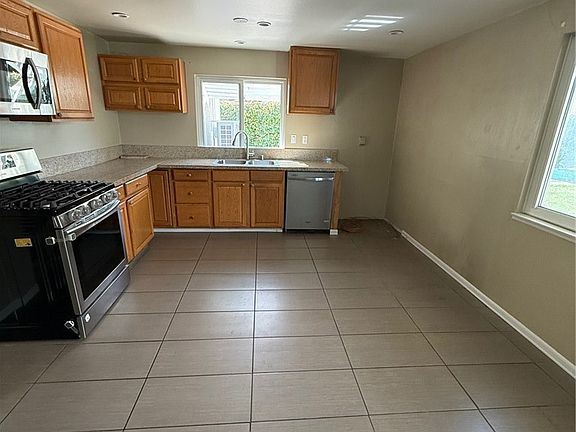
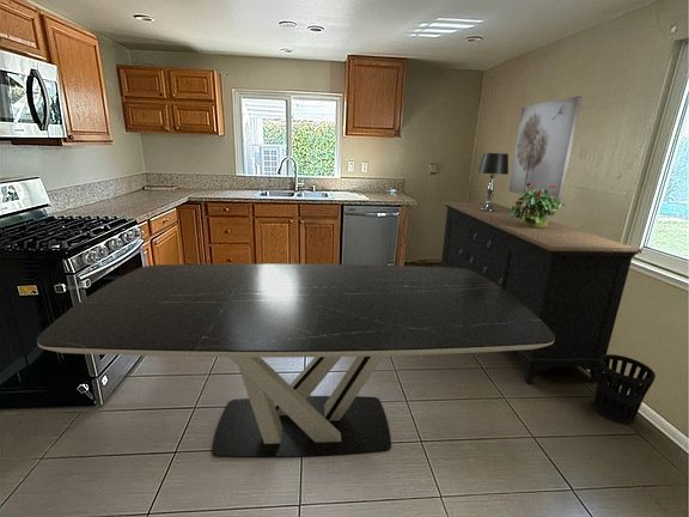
+ dining table (310, 363)
+ sideboard (504, 270)
+ potted plant (536, 205)
+ table lamp (490, 182)
+ wastebasket (620, 389)
+ wall art (539, 151)
